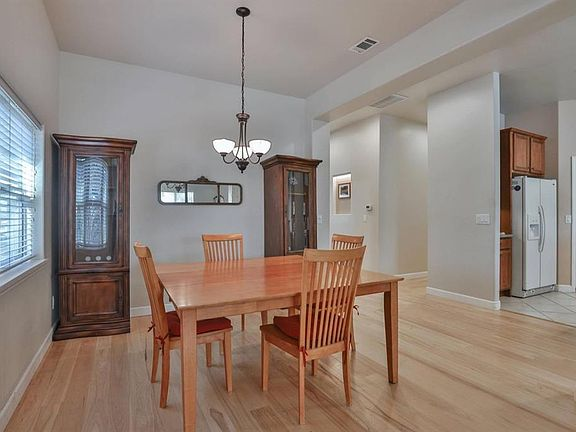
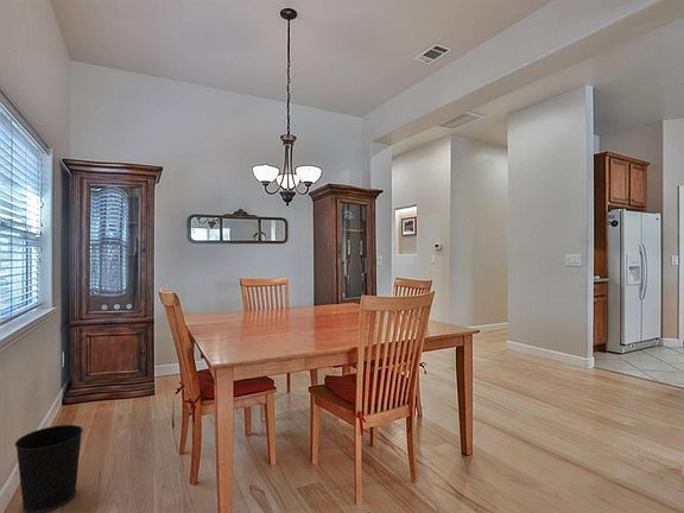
+ wastebasket (50, 468)
